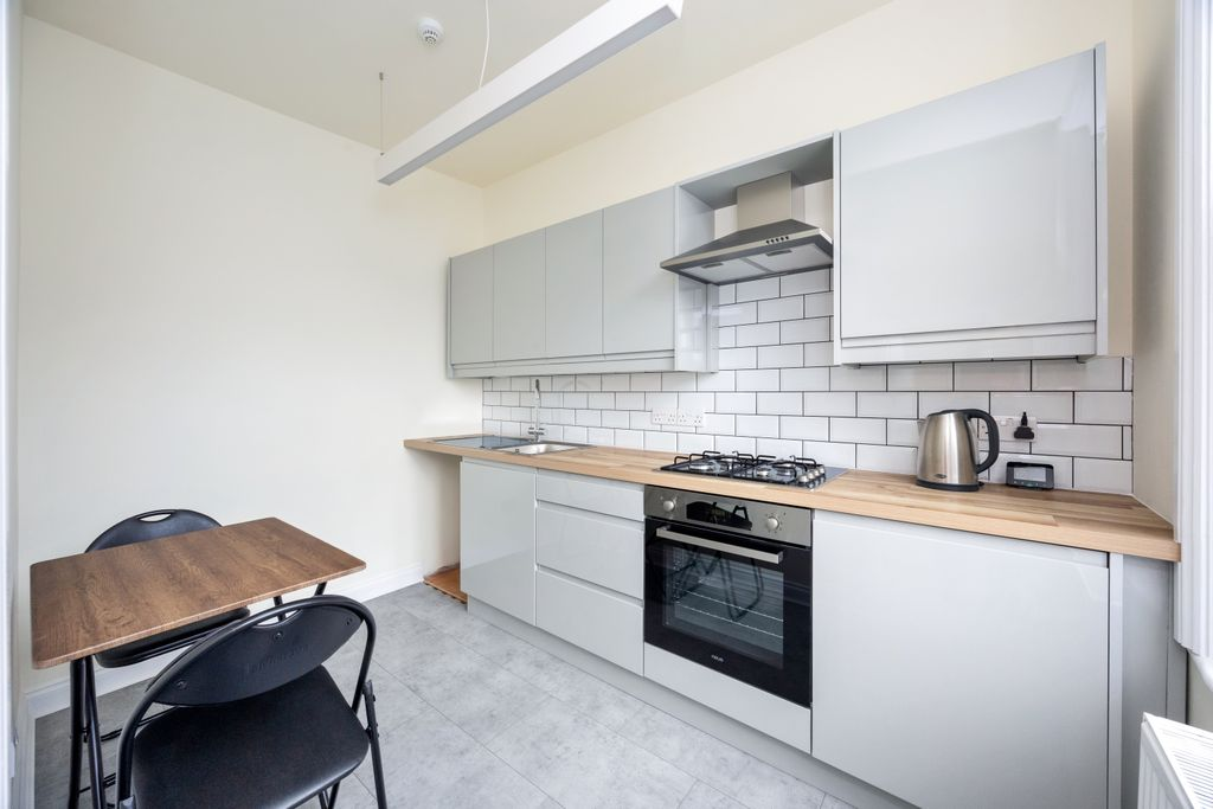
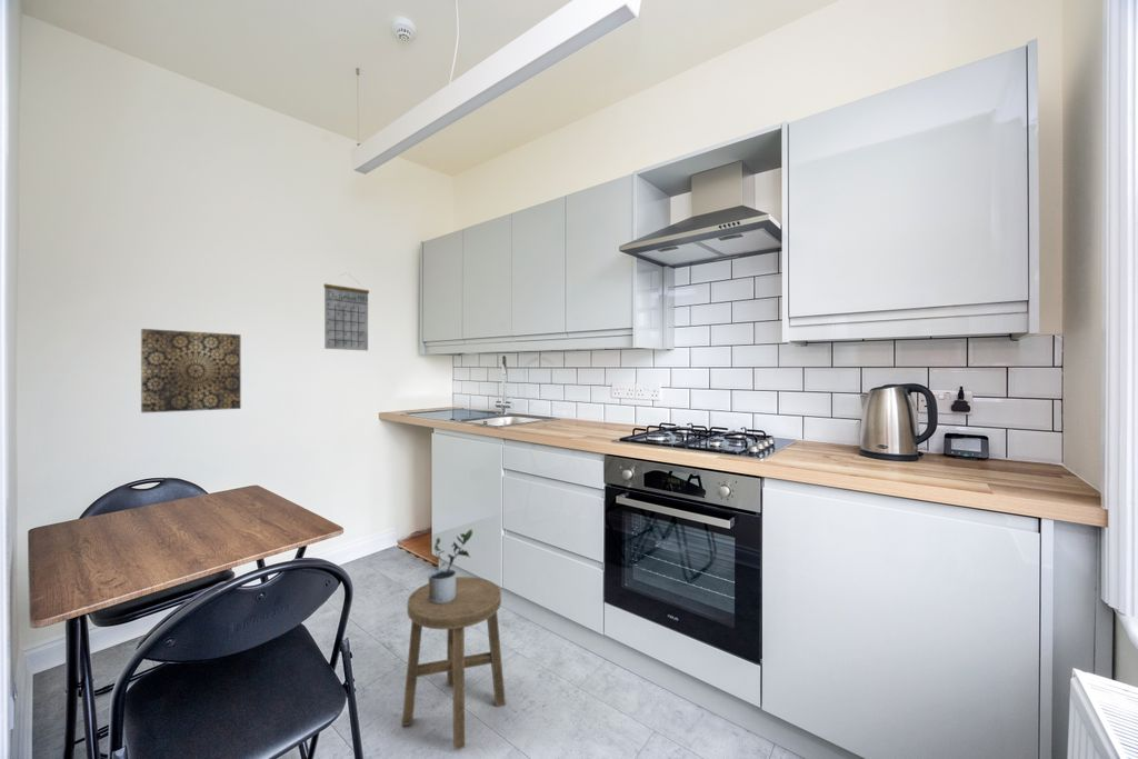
+ potted plant (449, 566)
+ calendar (347, 310)
+ wall art (193, 371)
+ stool (455, 653)
